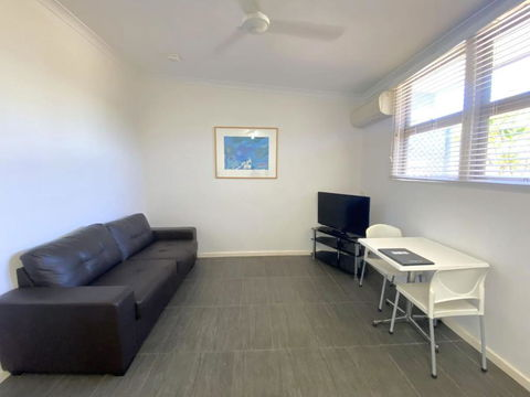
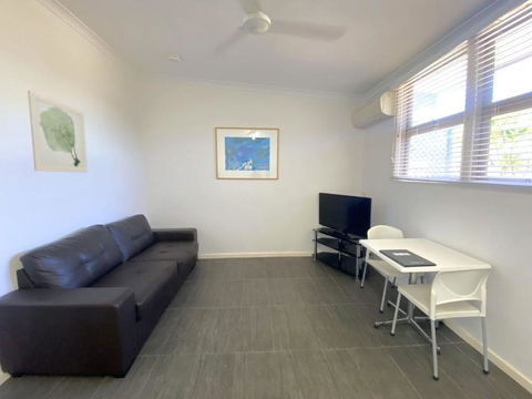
+ wall art (62, 137)
